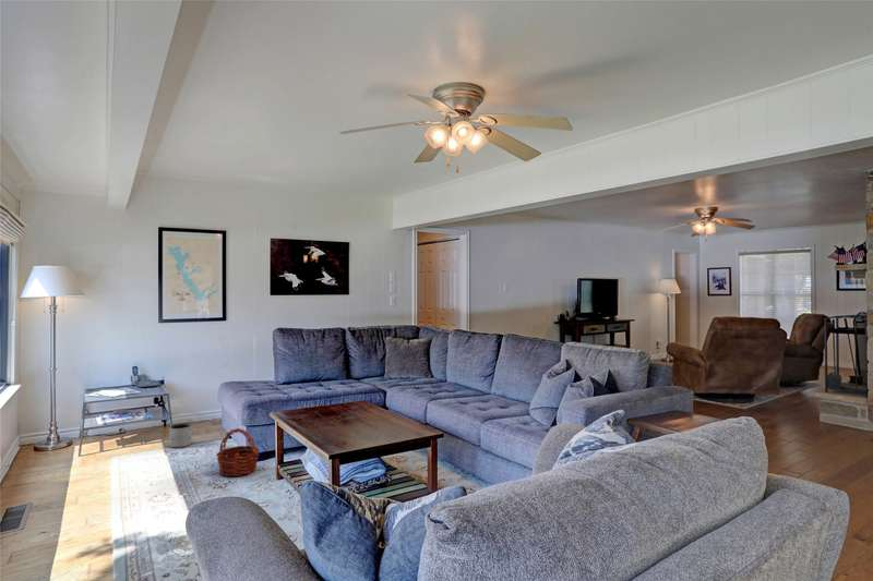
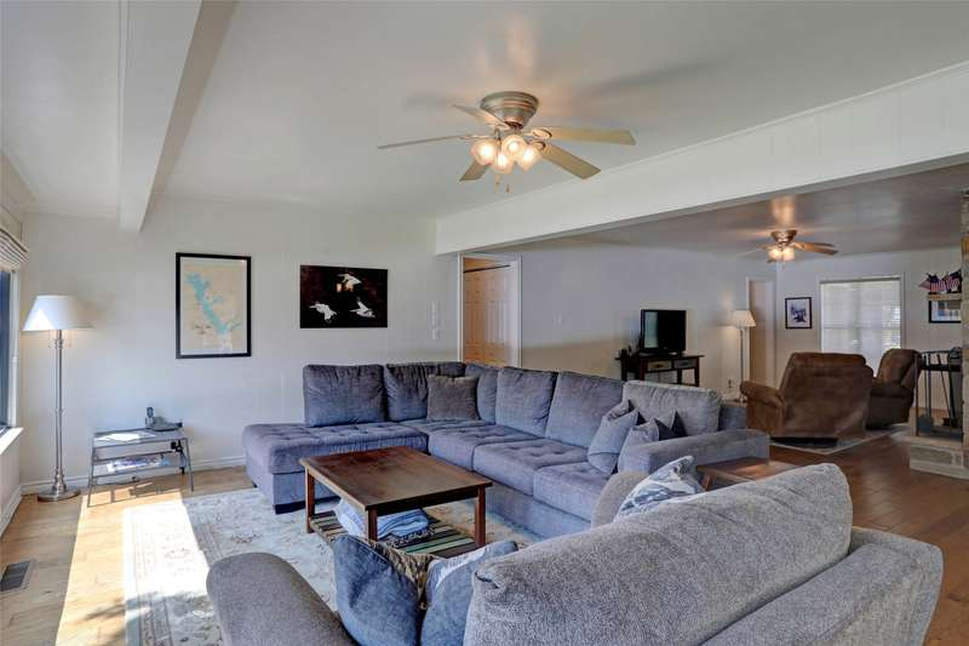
- planter (180, 435)
- basket (238, 449)
